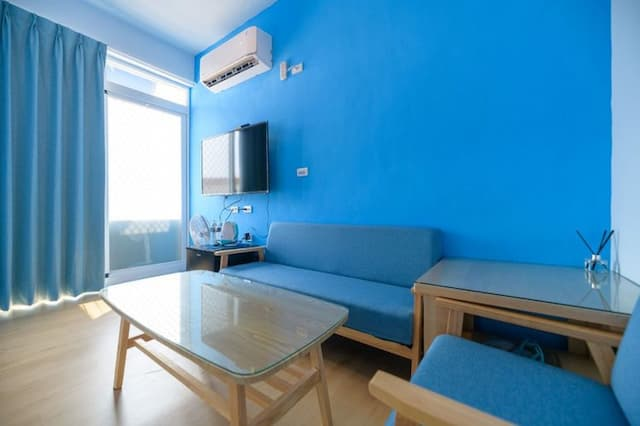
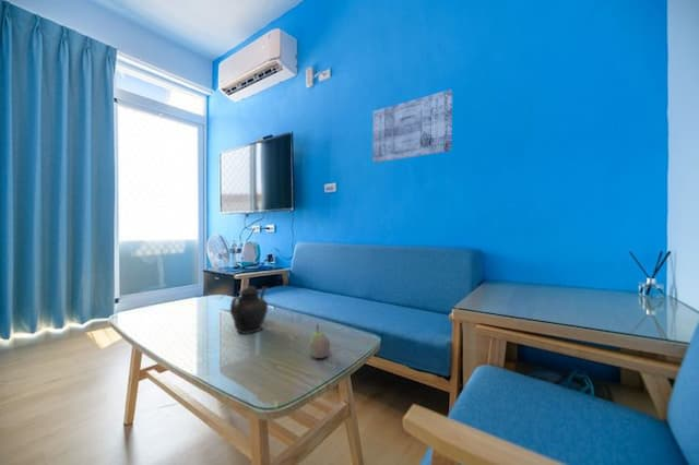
+ wall art (408, 129)
+ teapot (251, 306)
+ fruit (319, 339)
